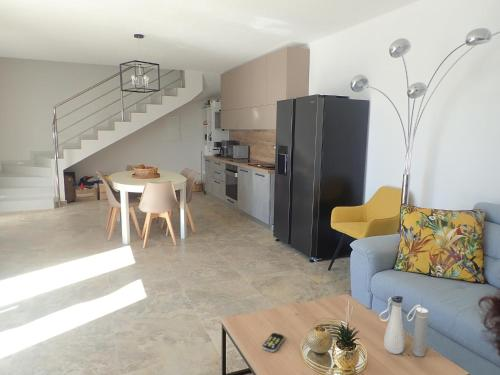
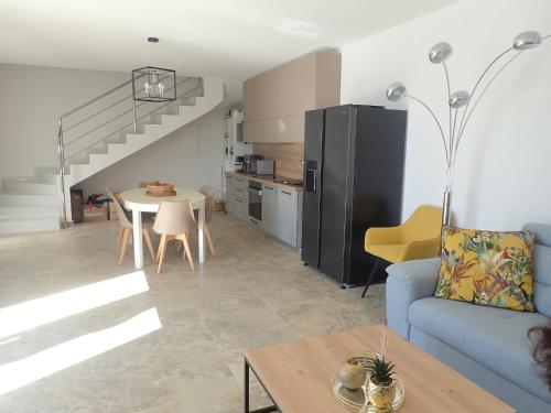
- remote control (273, 341)
- water bottle (402, 324)
